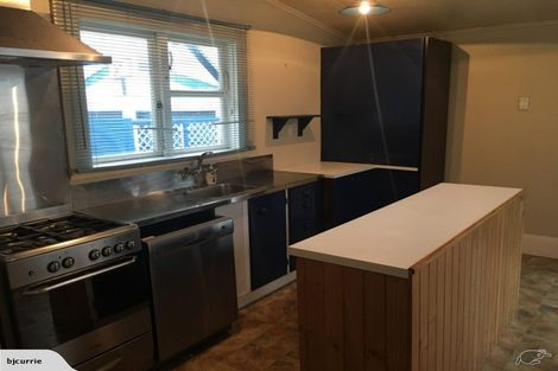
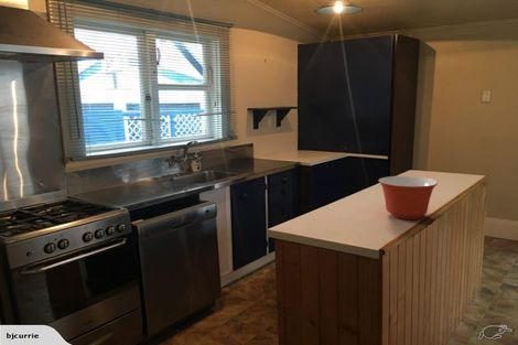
+ mixing bowl (407, 197)
